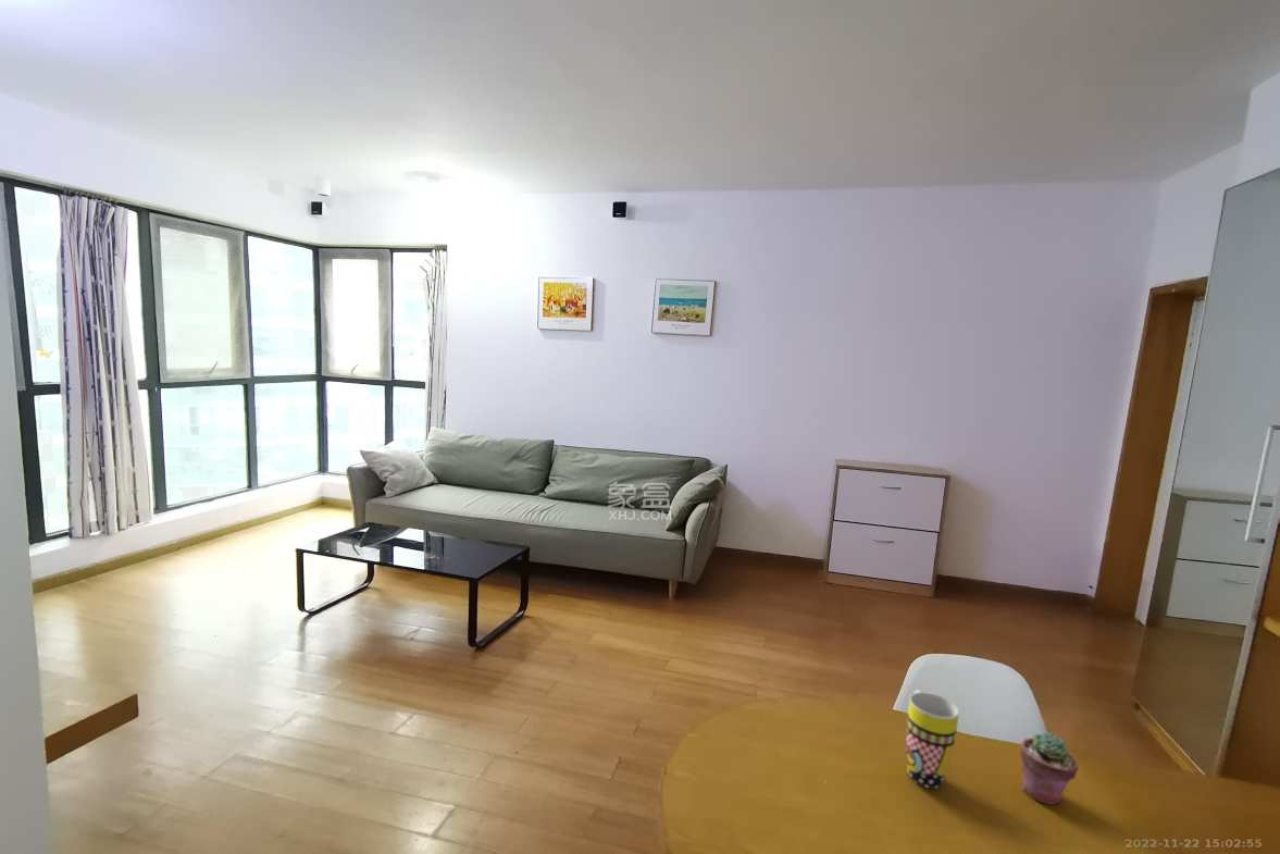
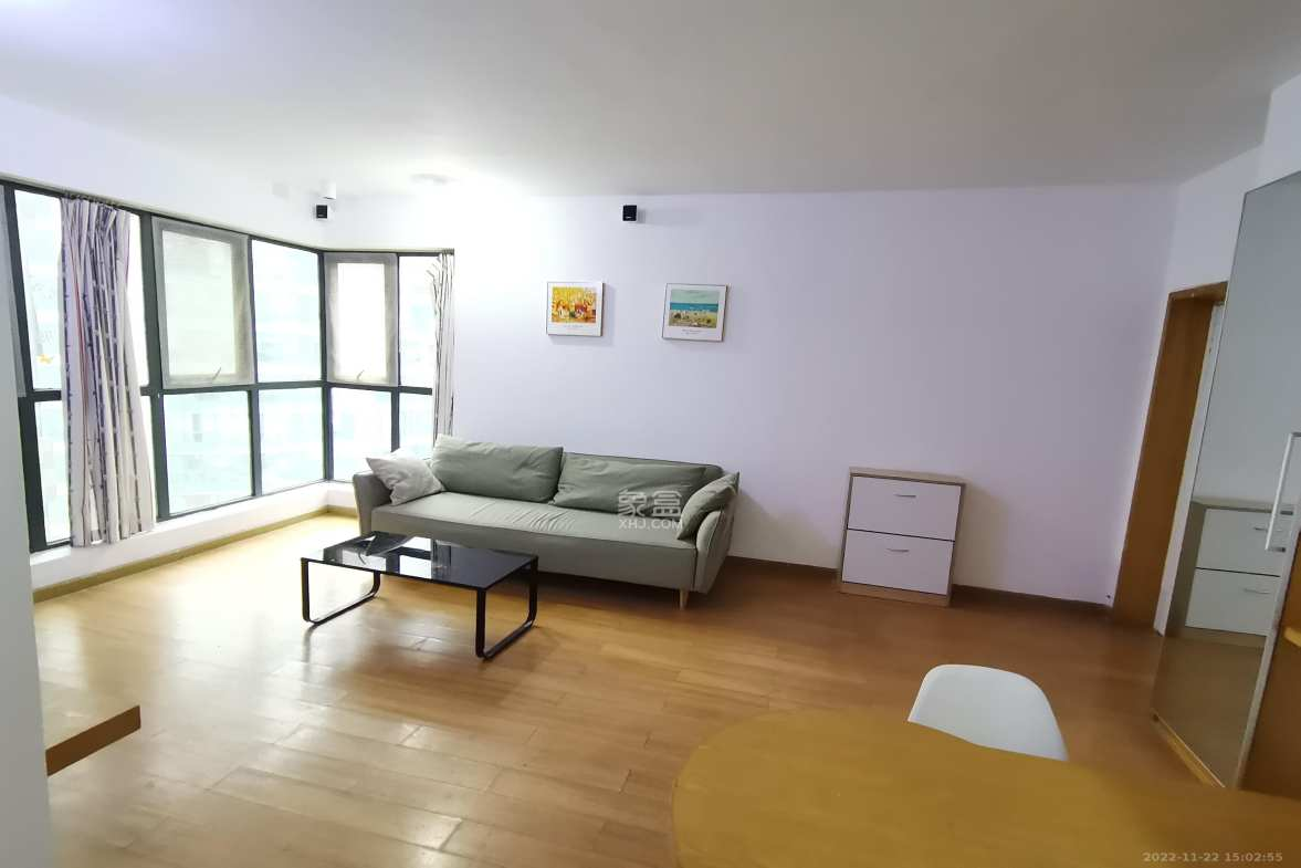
- mug (924, 733)
- potted succulent (1046, 765)
